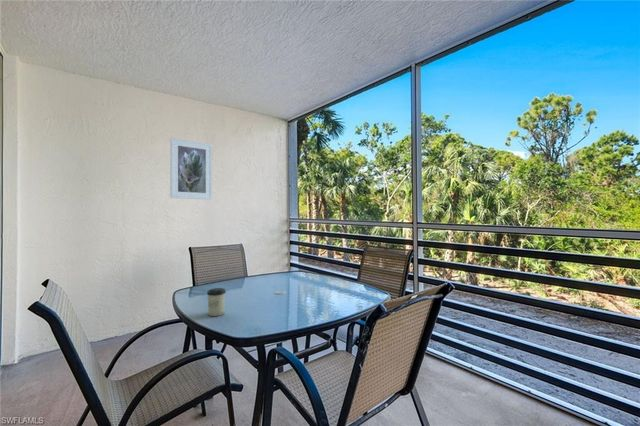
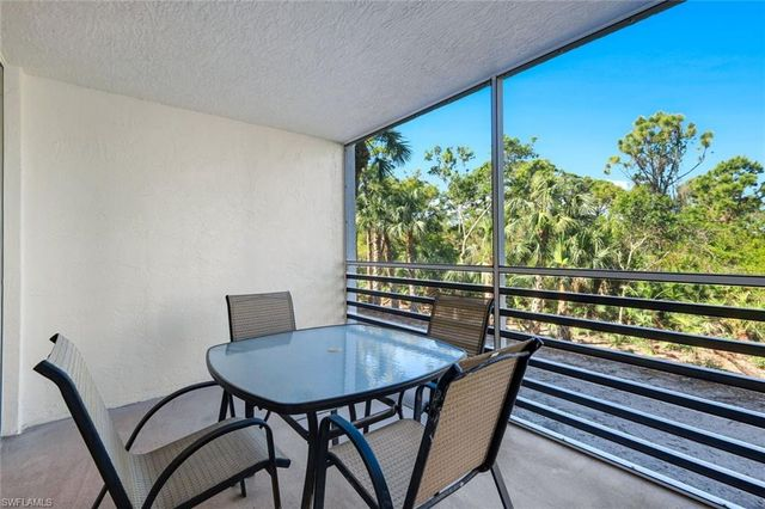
- cup (216, 301)
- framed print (192, 170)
